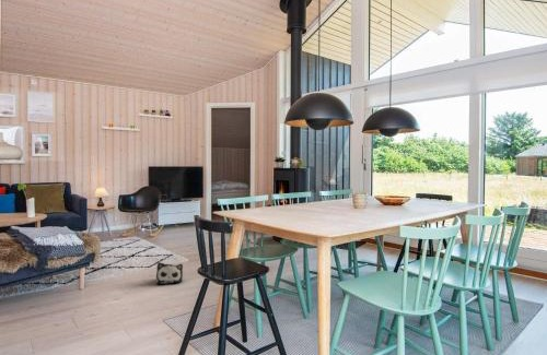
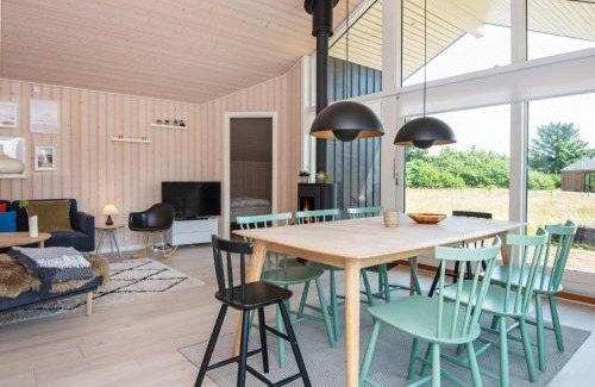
- plush toy (168, 270)
